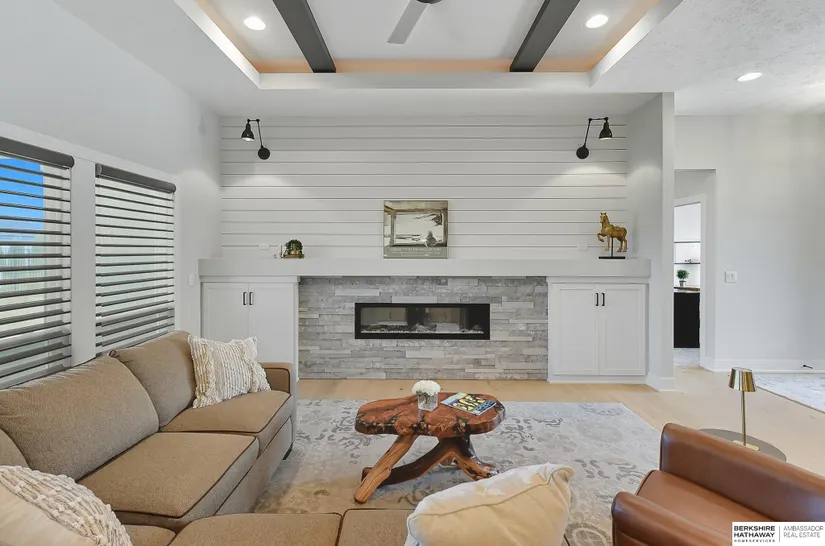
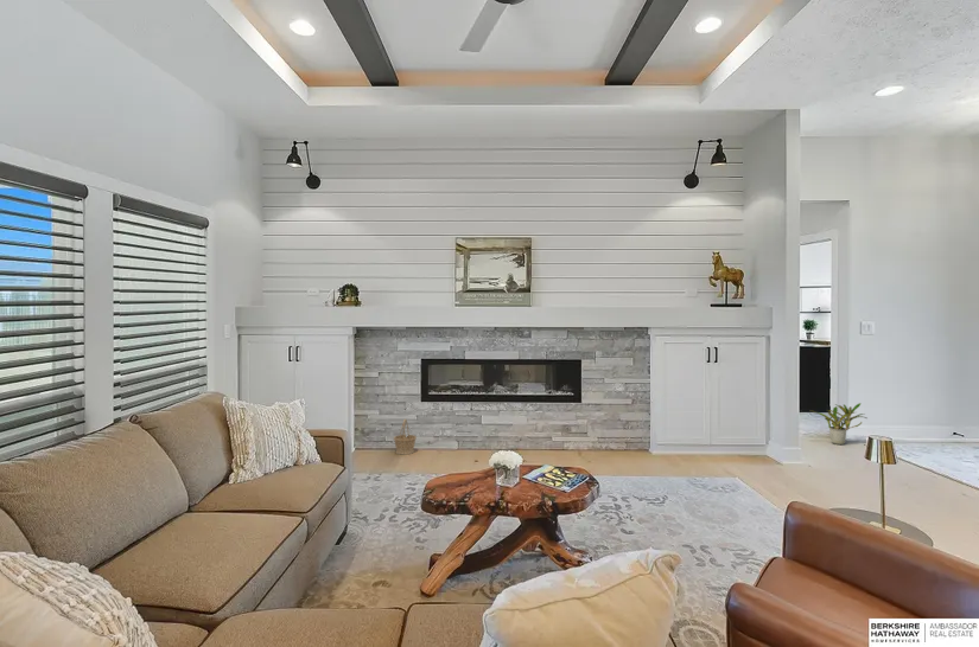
+ basket (405, 435)
+ potted plant (843, 423)
